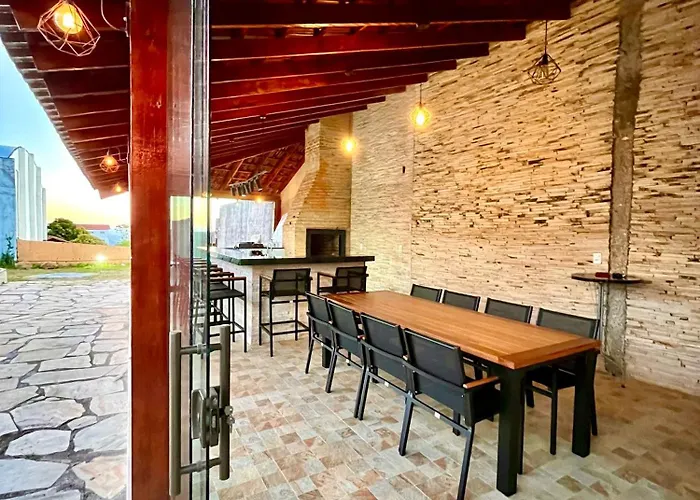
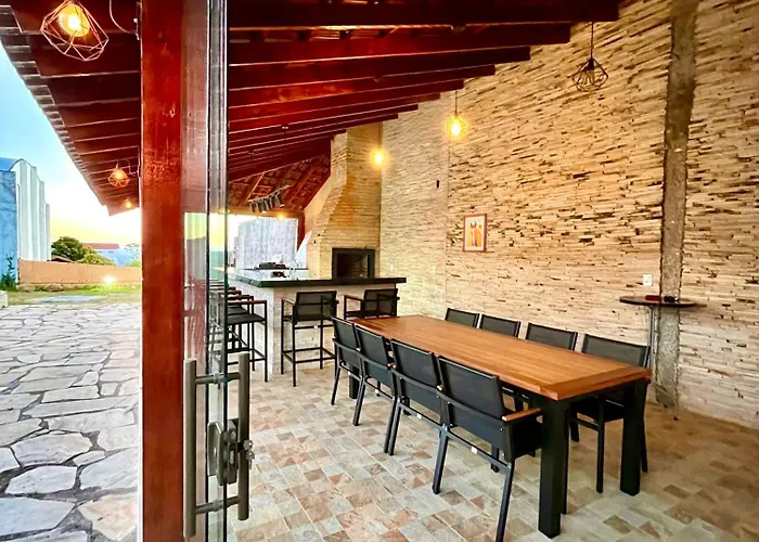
+ wall art (474, 233)
